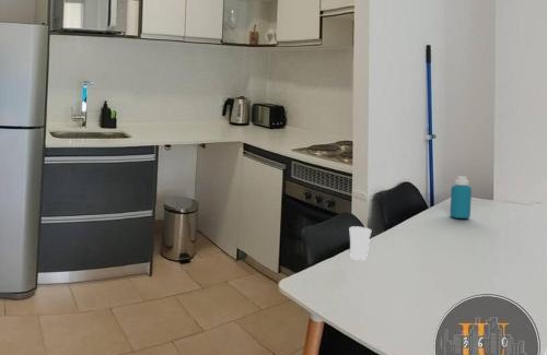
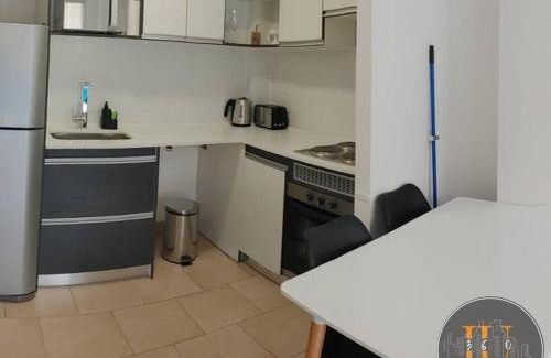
- bottle (461, 197)
- cup (359, 242)
